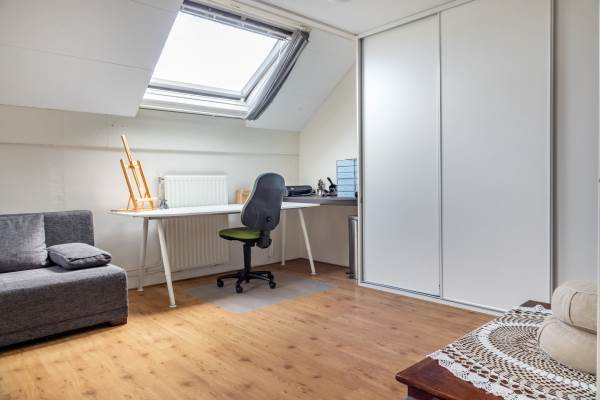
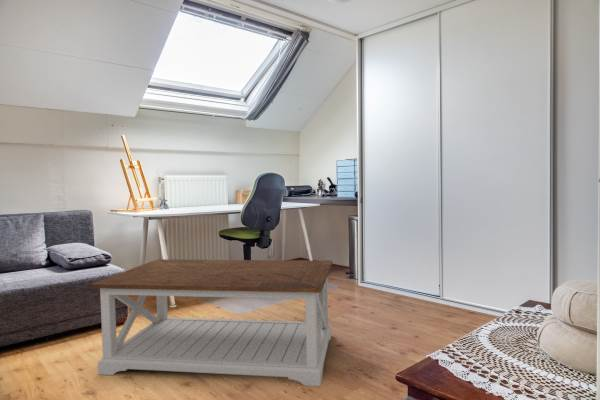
+ coffee table (225, 319)
